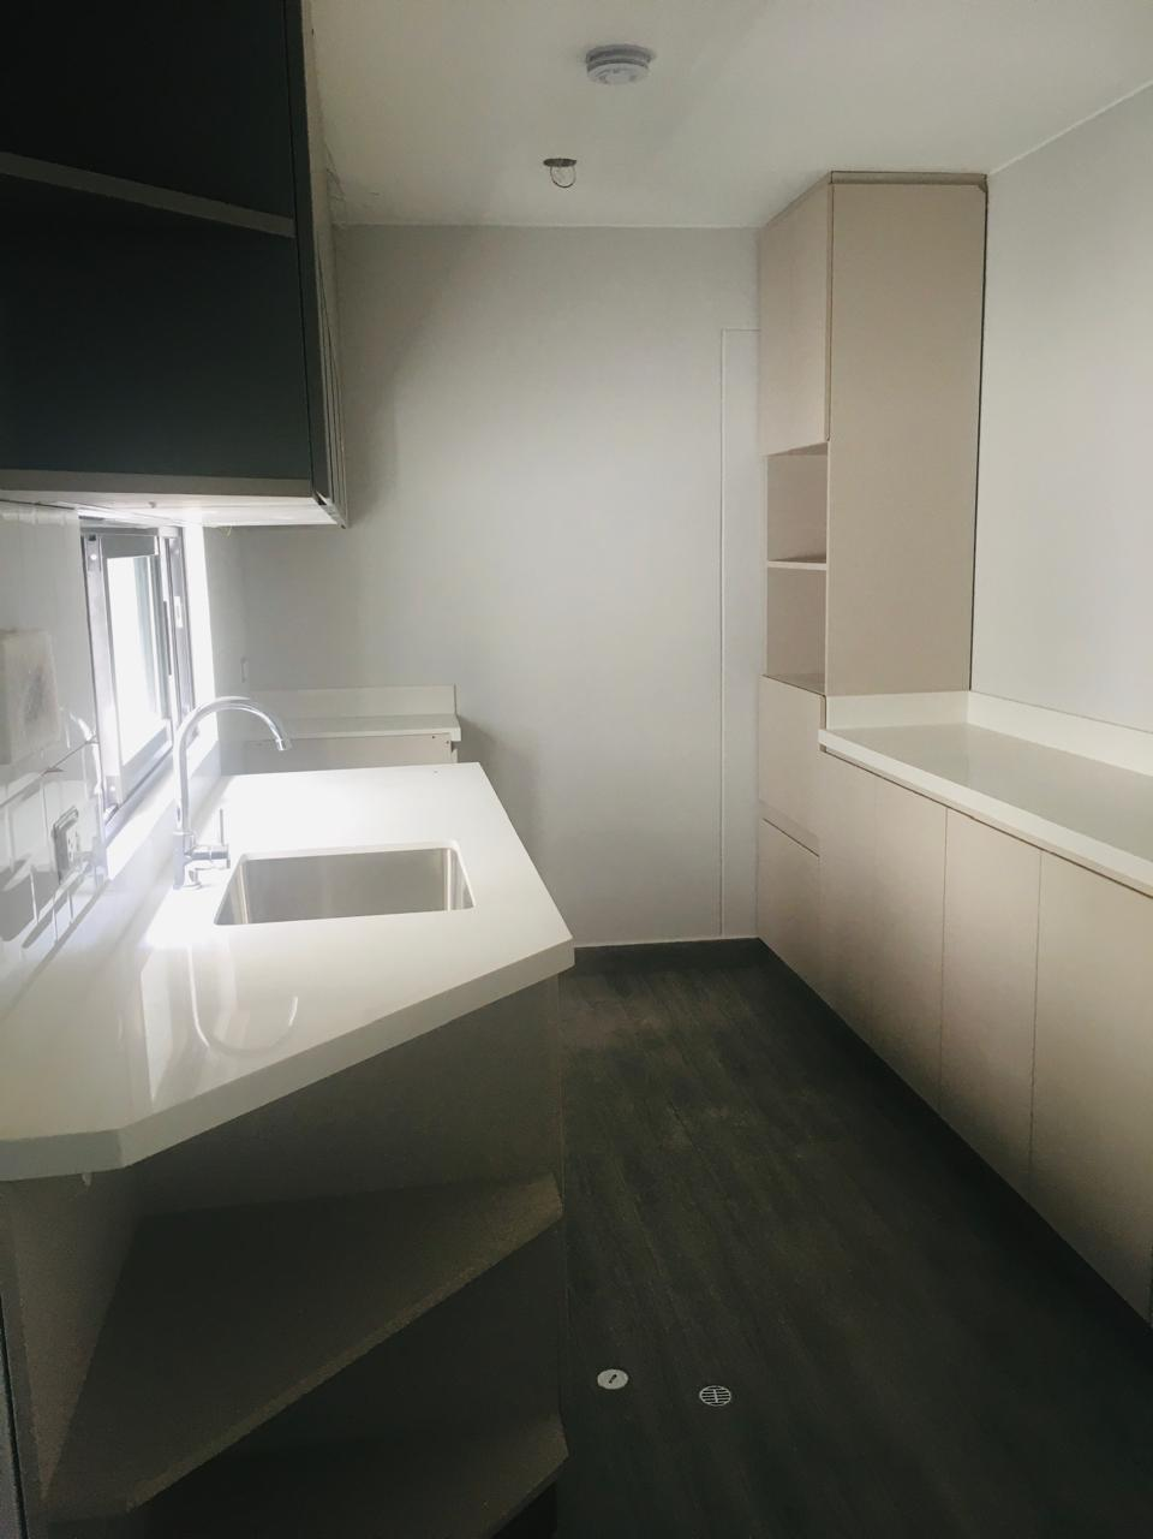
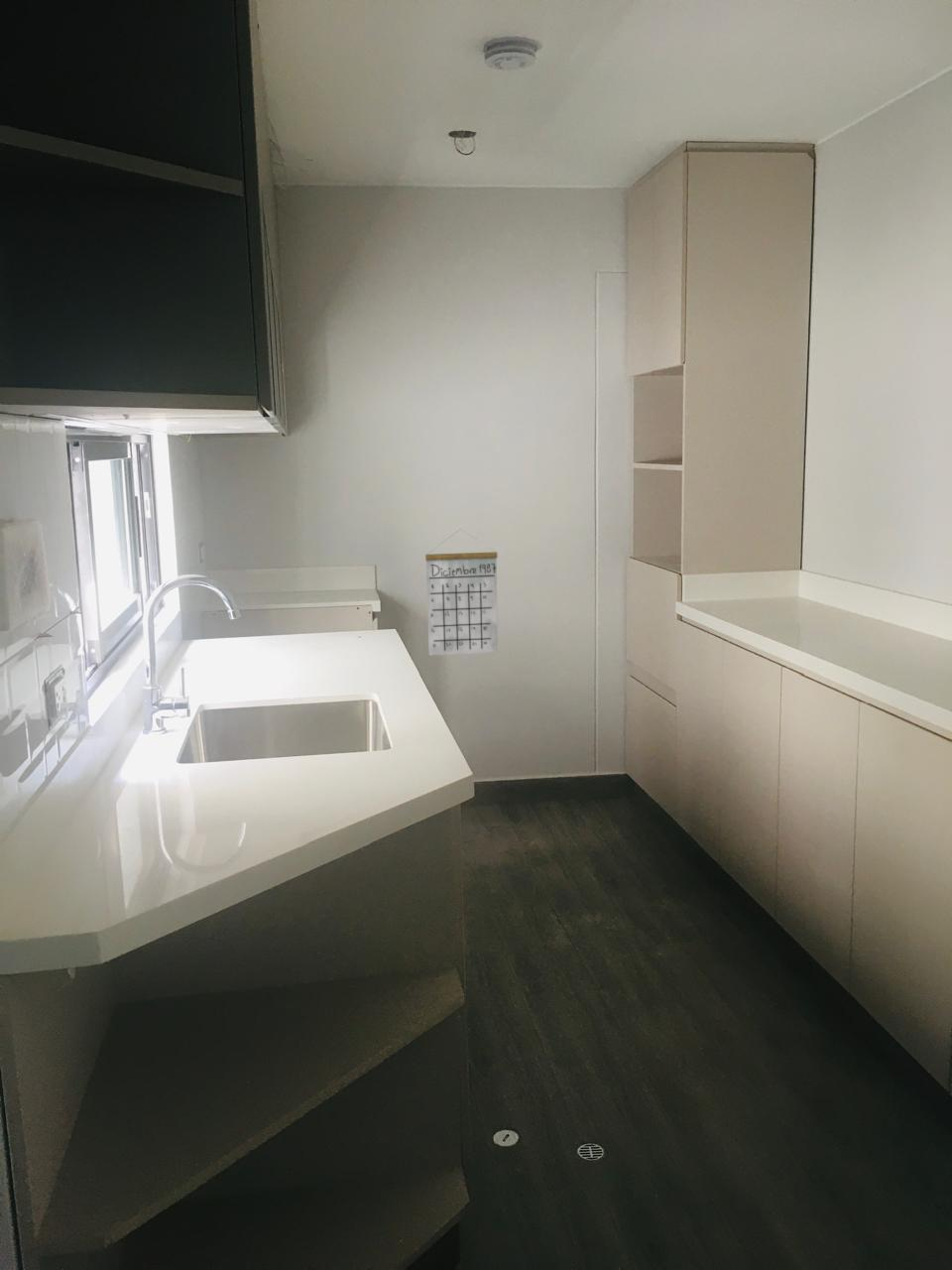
+ calendar (462, 591)
